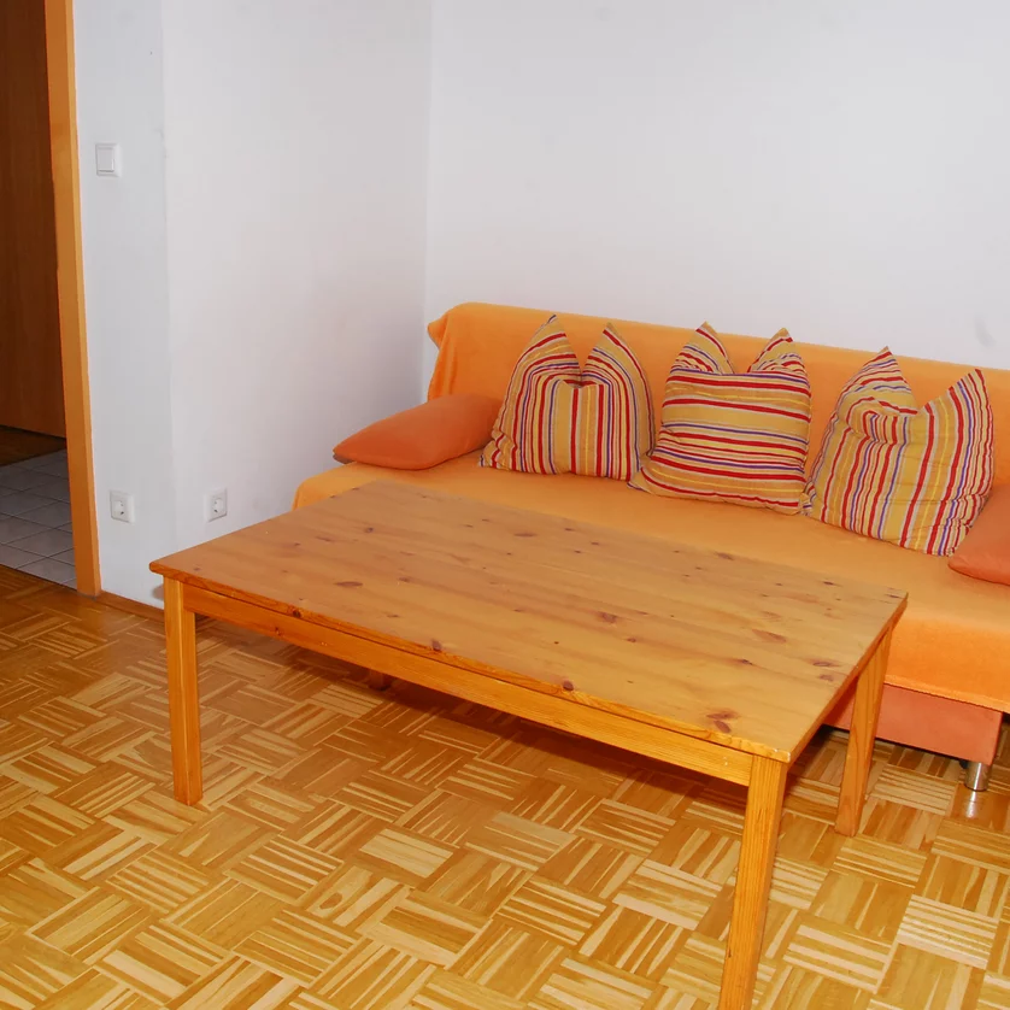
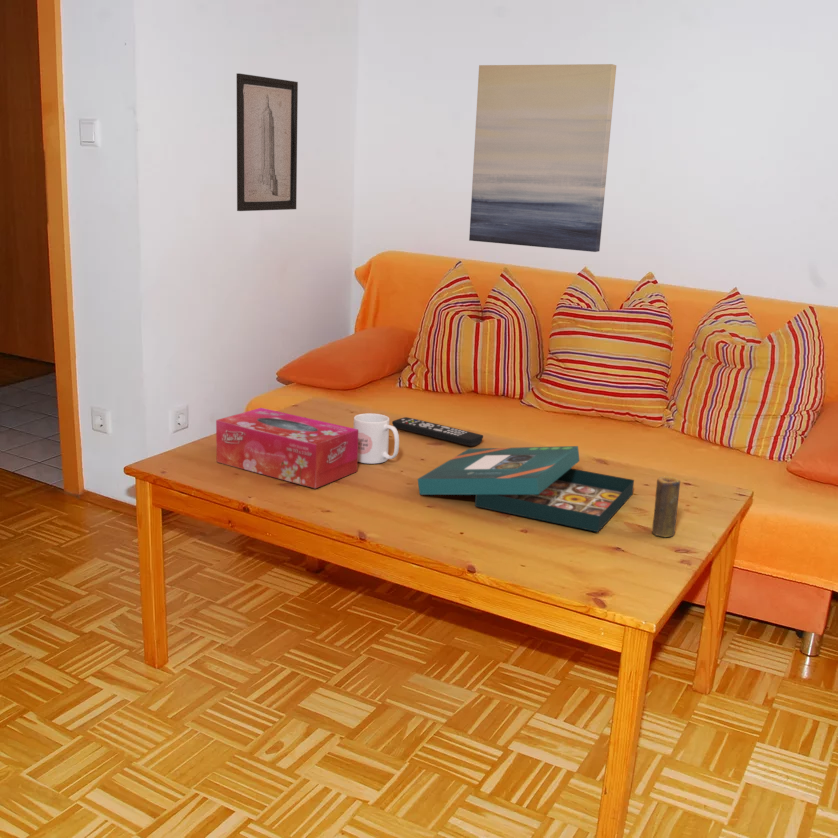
+ mug (377, 439)
+ board game (527, 475)
+ candle (665, 506)
+ wall art (268, 145)
+ tissue box (286, 445)
+ wall art (538, 157)
+ remote control (436, 431)
